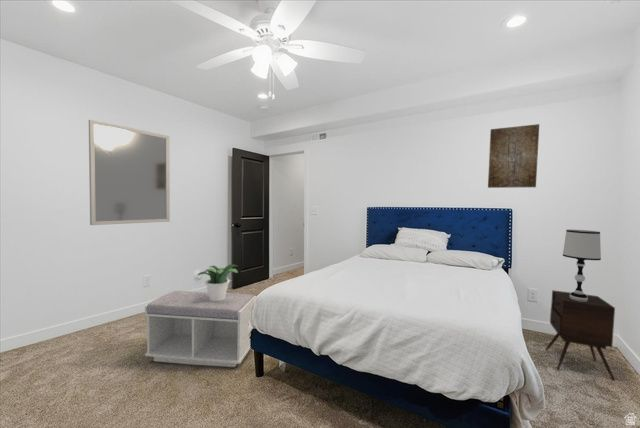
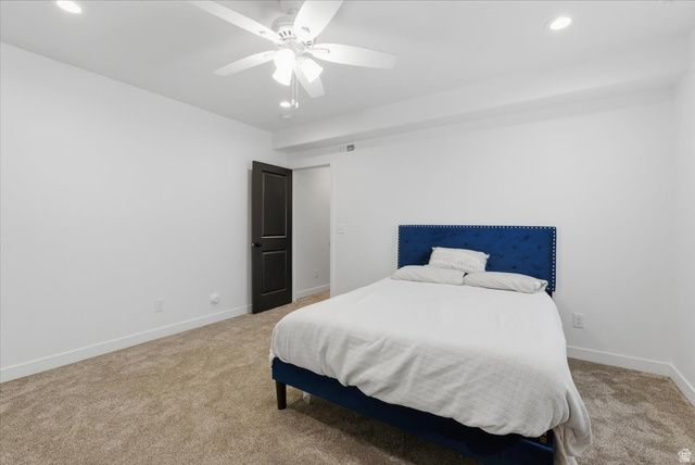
- bench (203, 325)
- potted plant (220, 282)
- side table (578, 331)
- table lamp (580, 264)
- home mirror (133, 176)
- wall art (512, 157)
